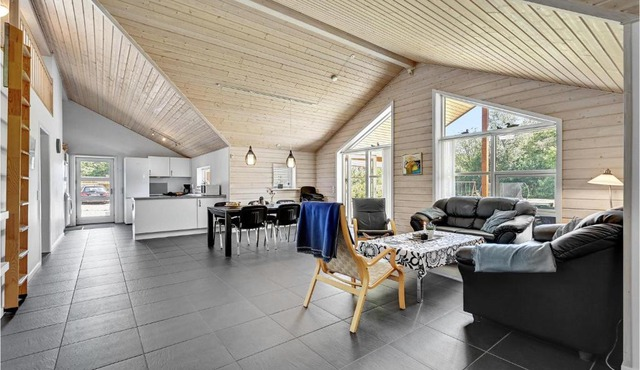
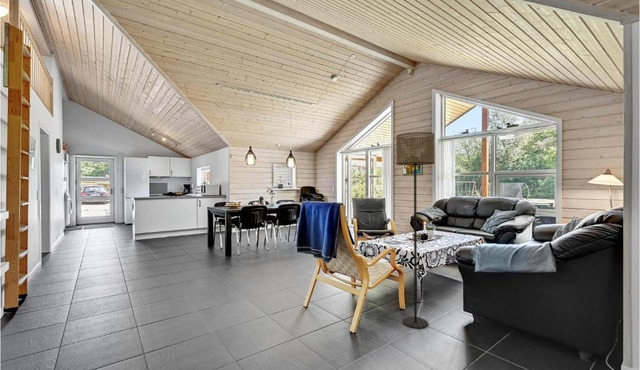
+ floor lamp (415, 229)
